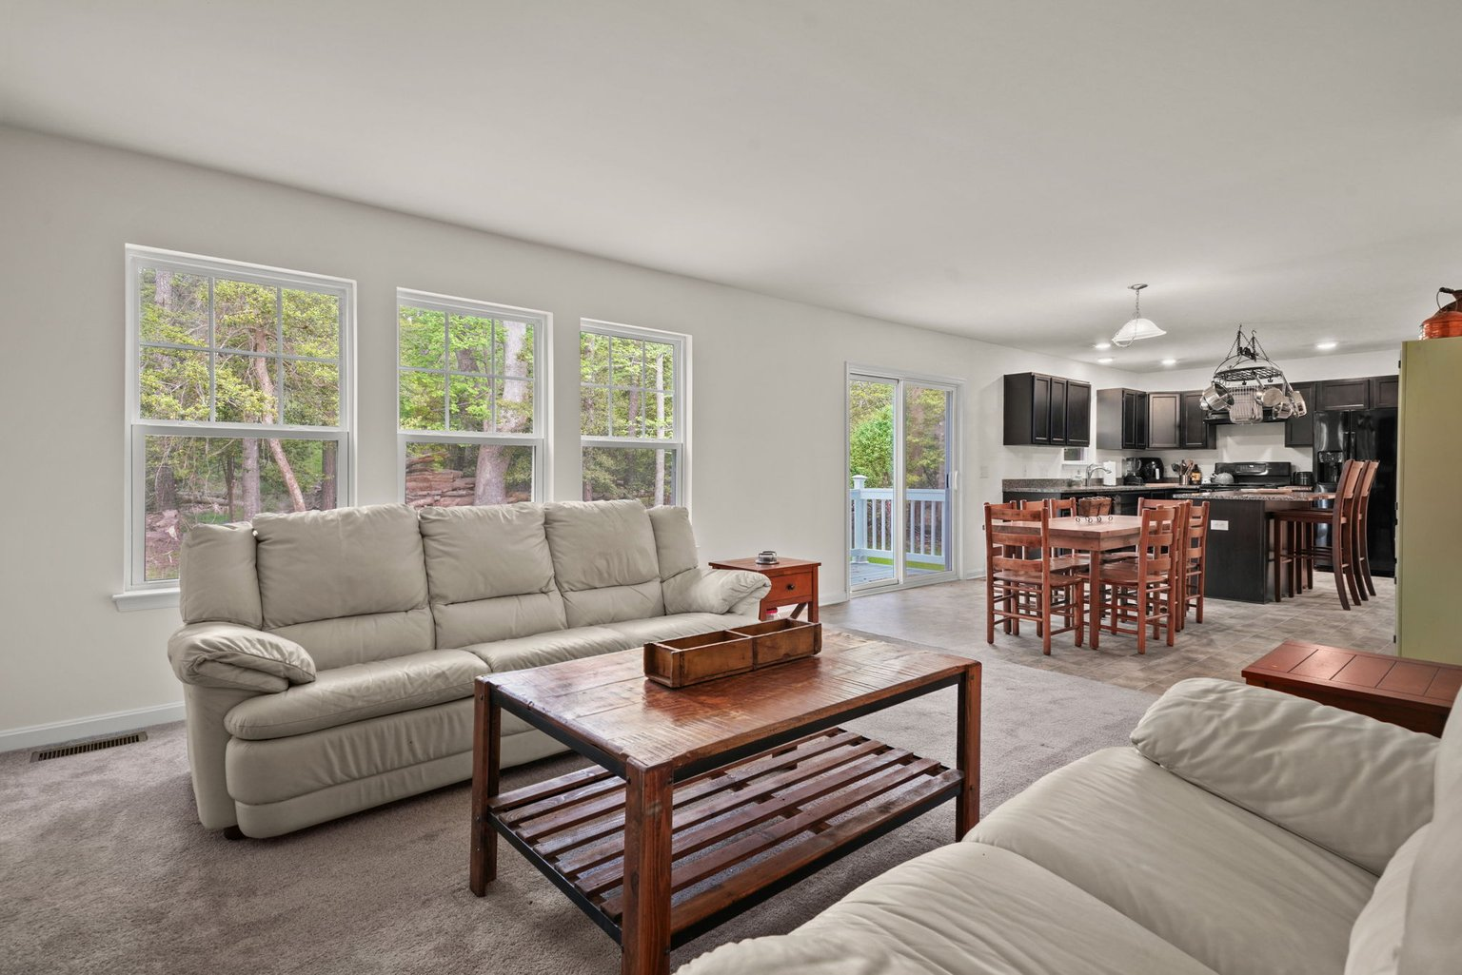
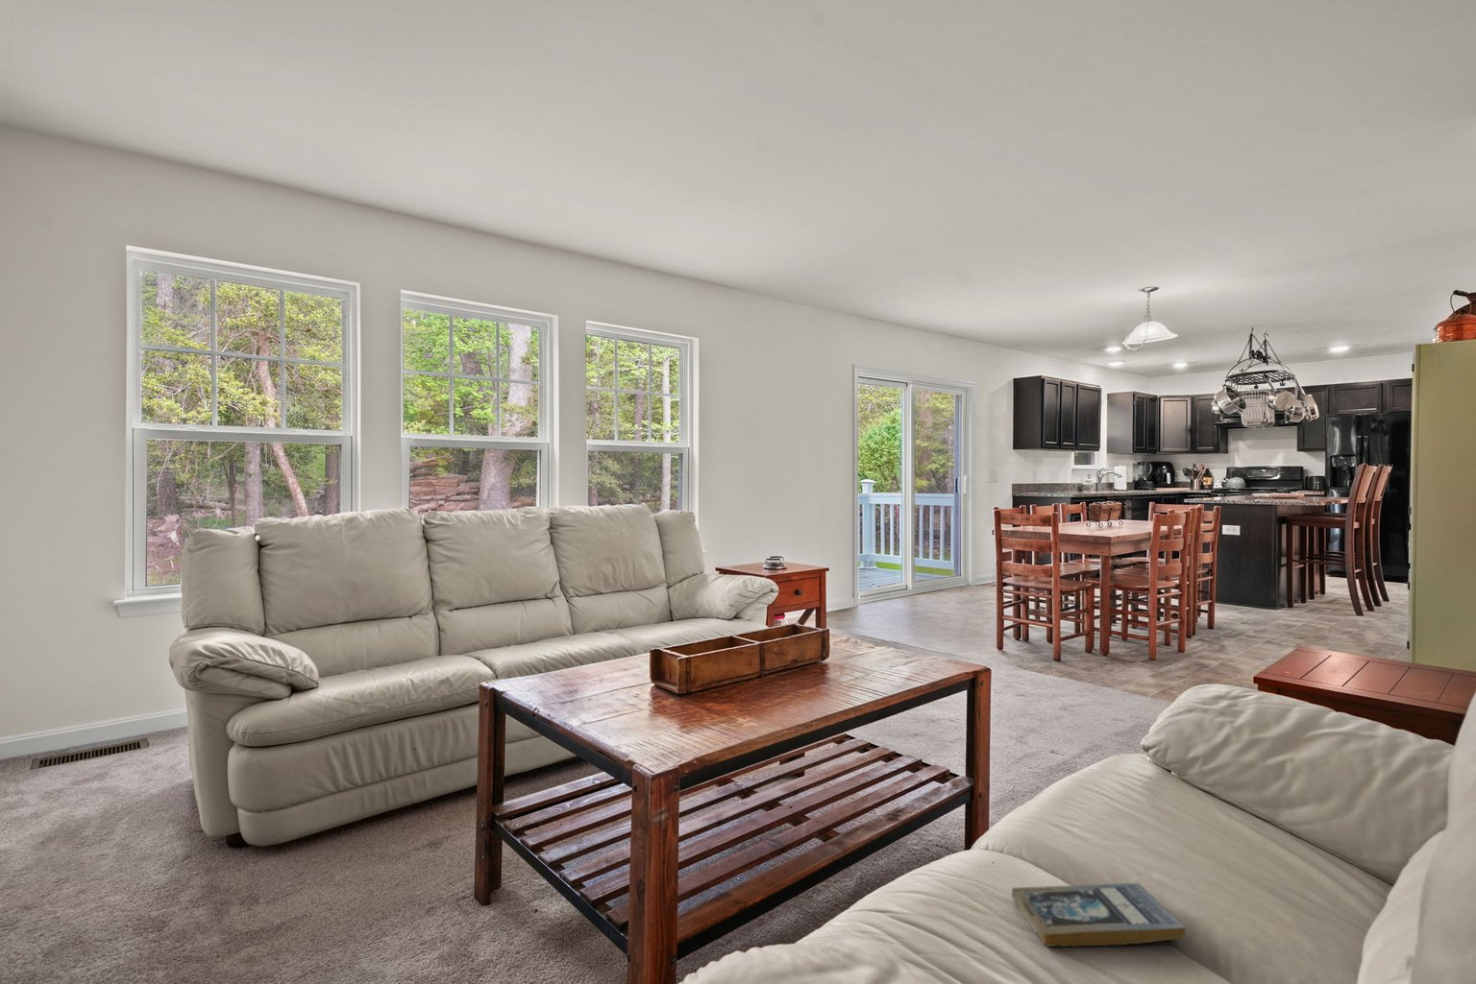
+ book (1094, 912)
